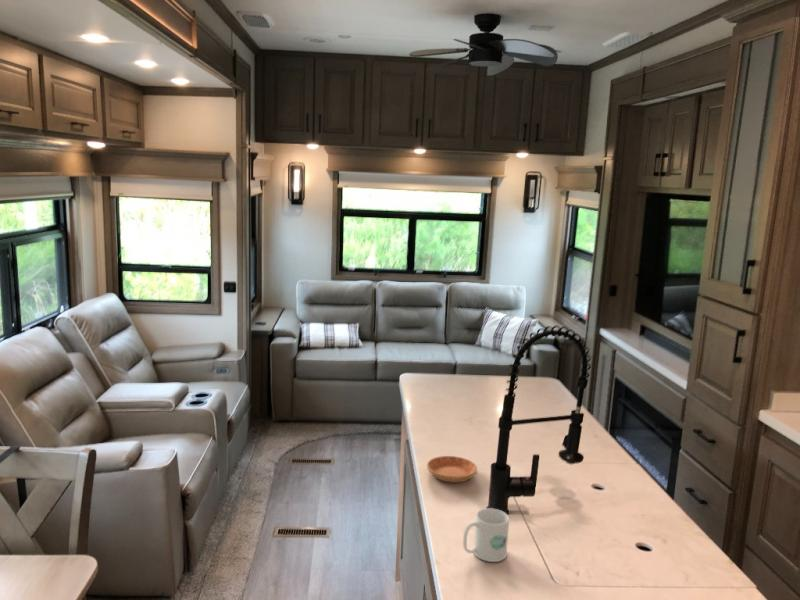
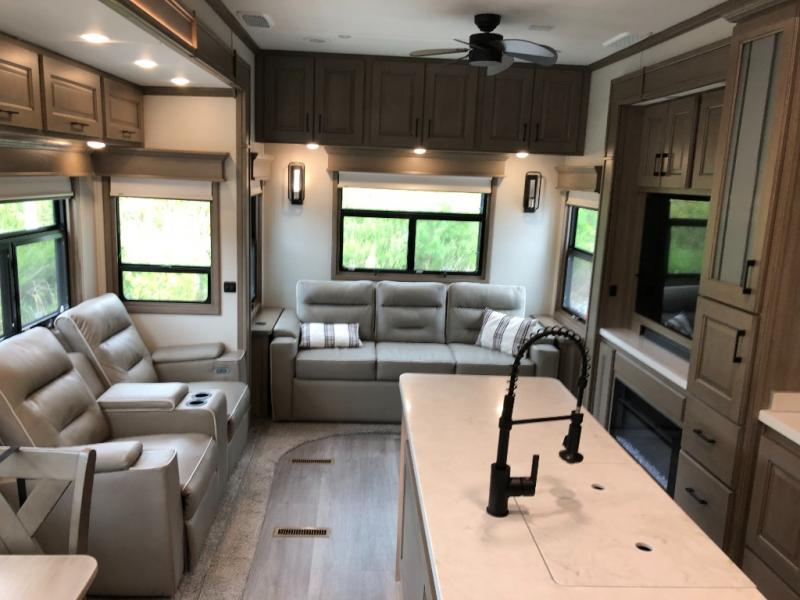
- mug (484, 535)
- saucer (451, 469)
